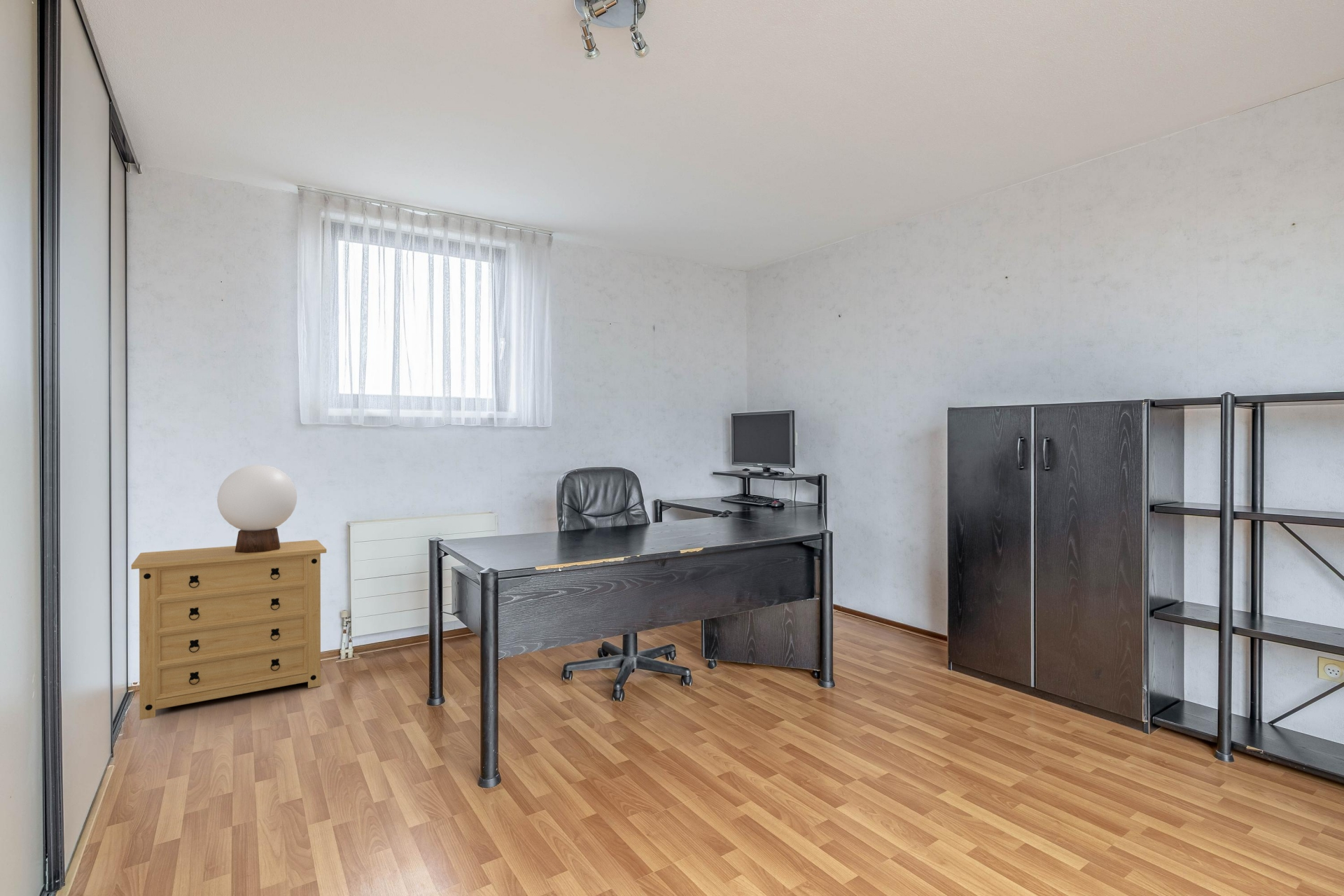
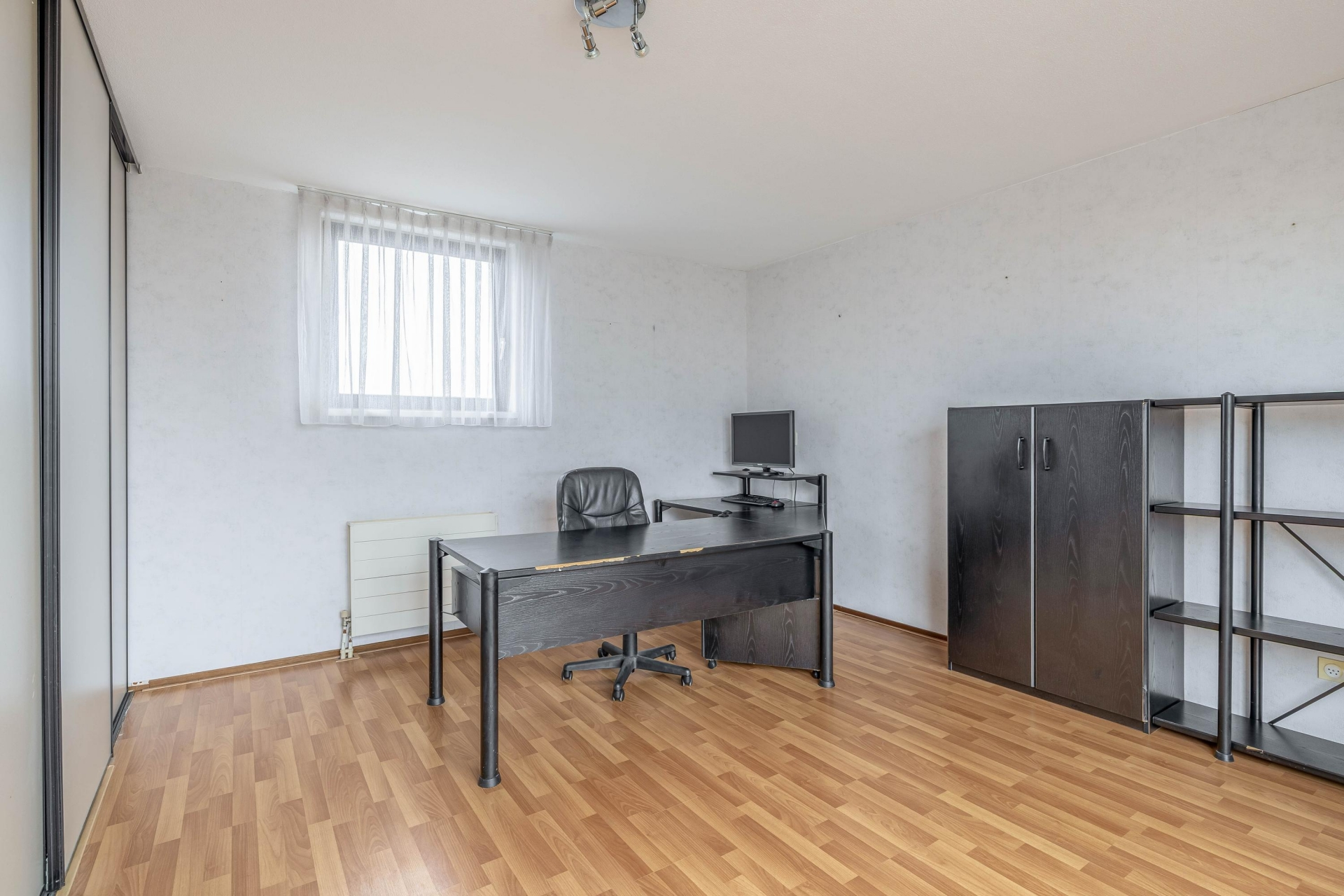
- dresser (235, 620)
- table lamp (258, 507)
